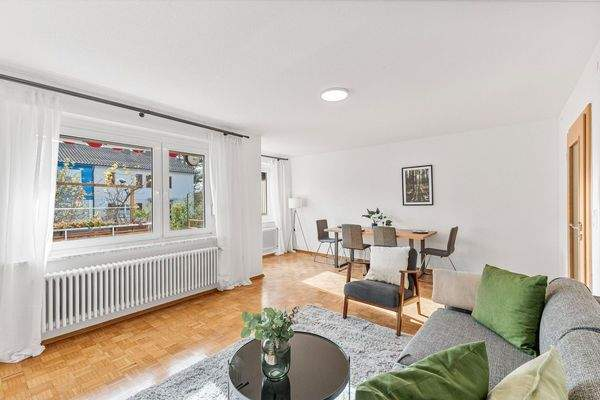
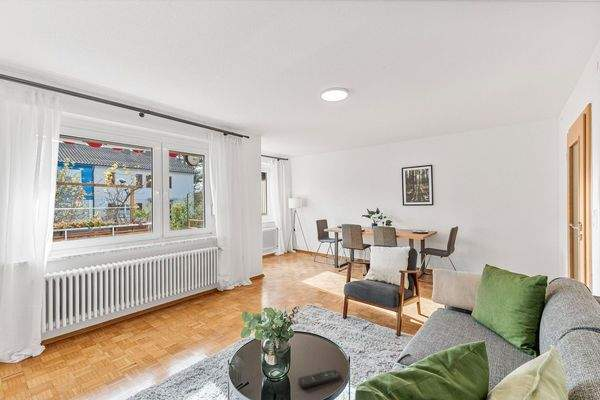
+ remote control (319, 378)
